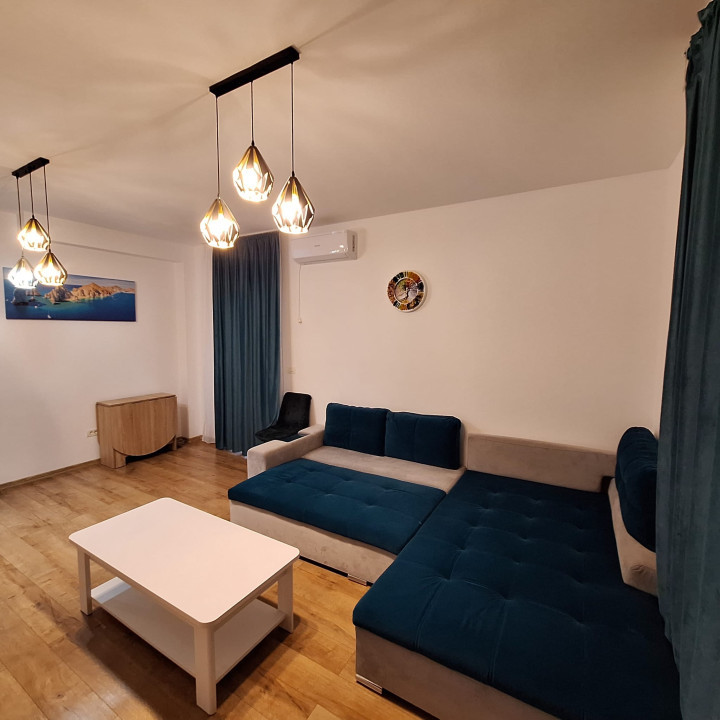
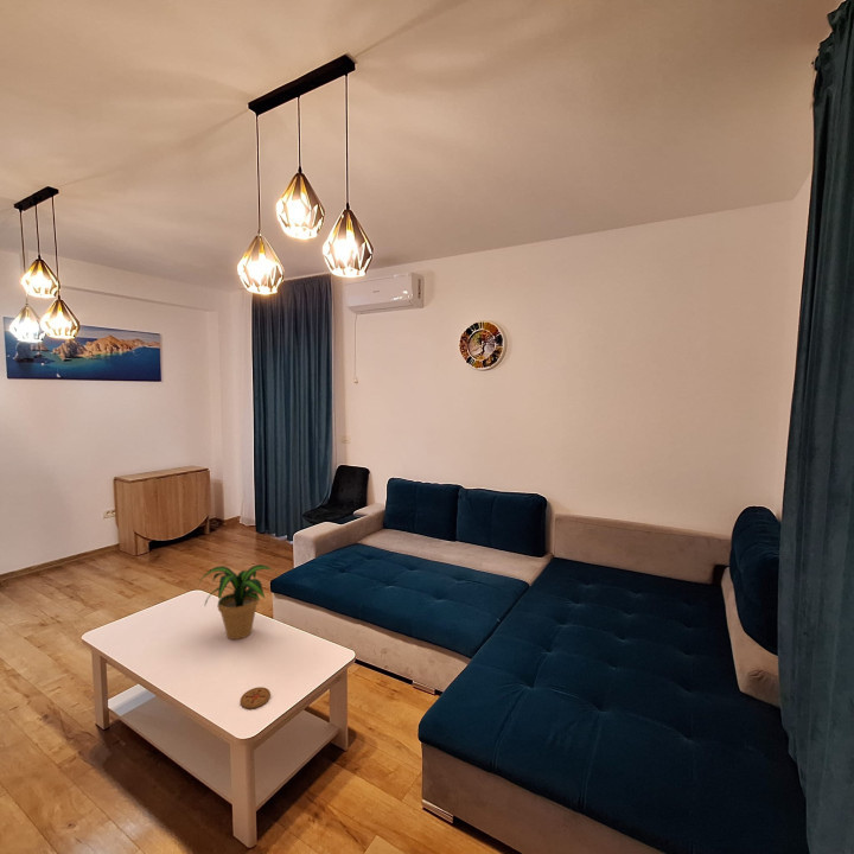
+ coaster (255, 697)
+ potted plant (237, 600)
